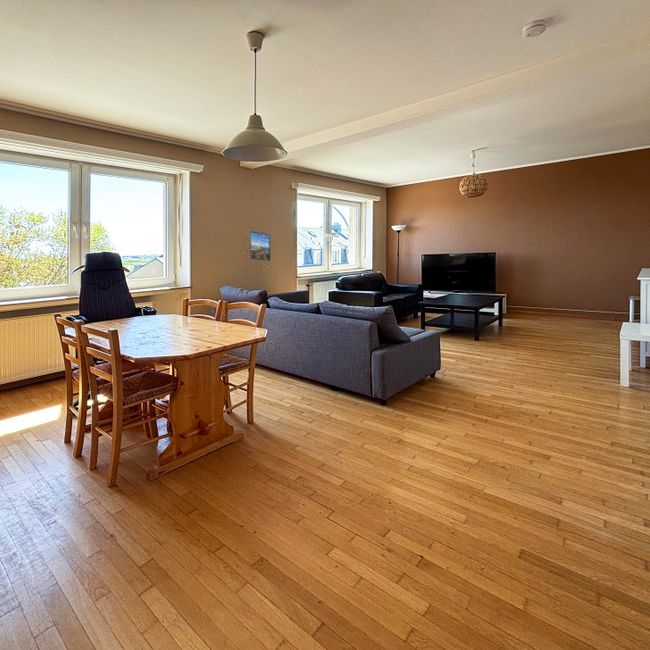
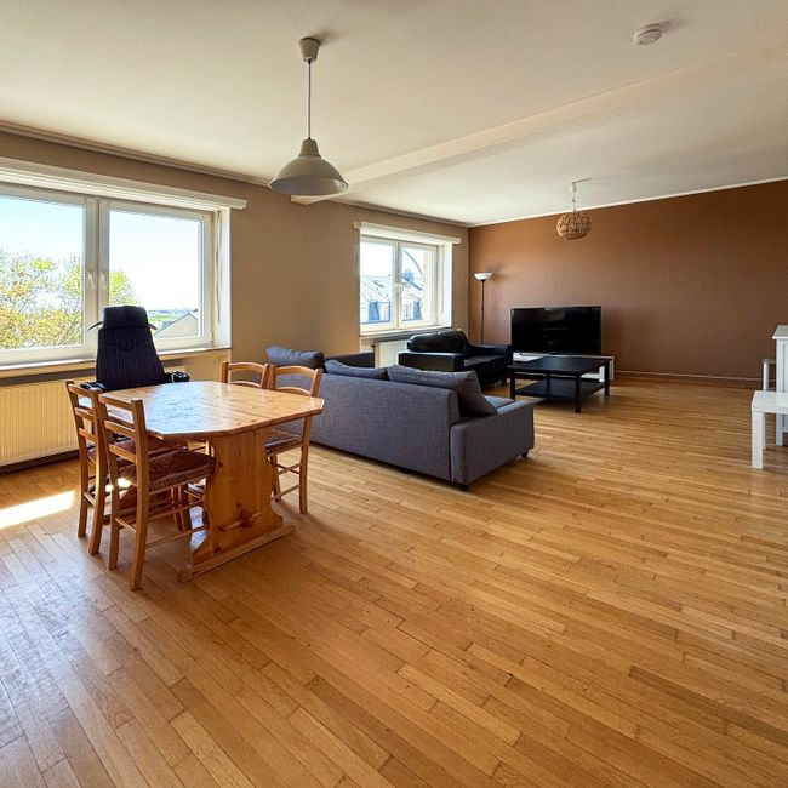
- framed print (260, 246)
